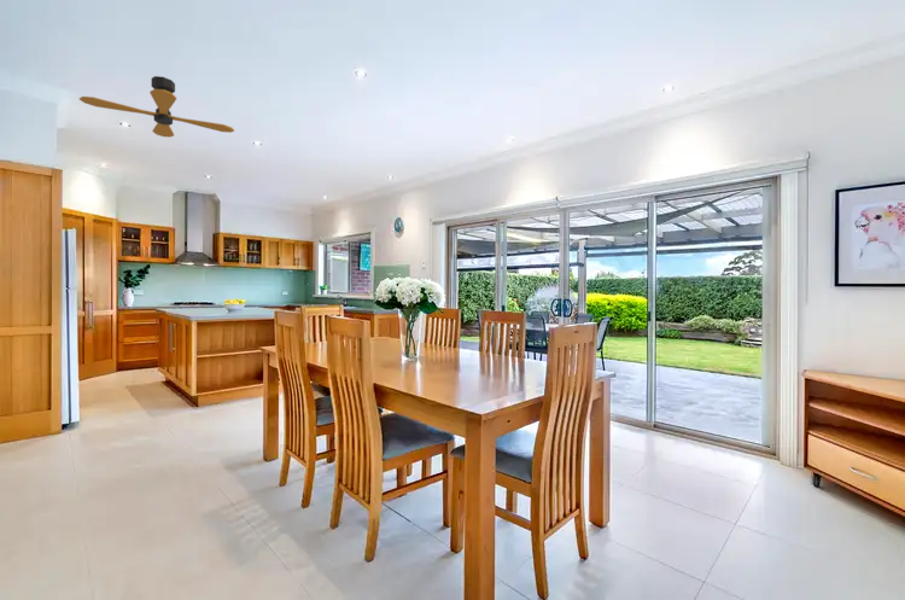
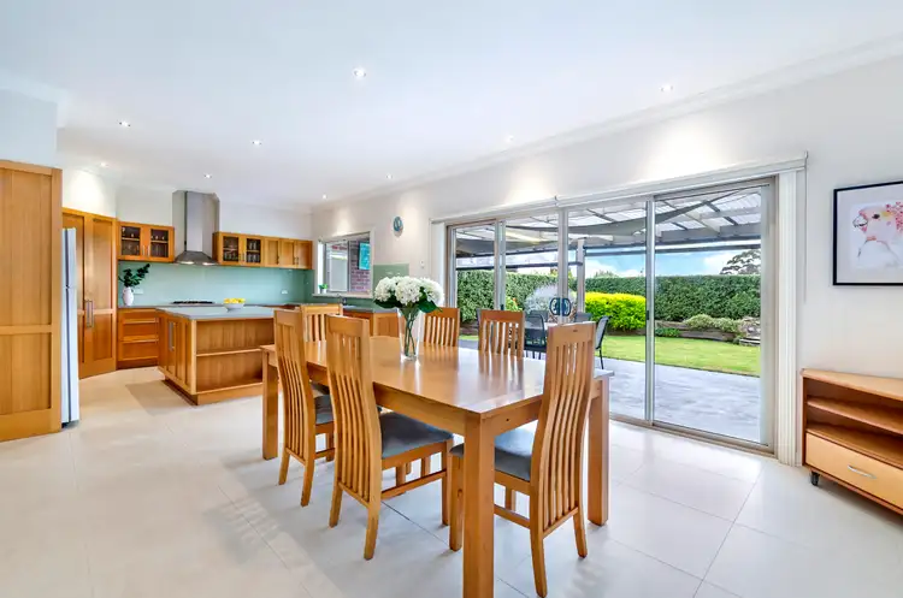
- ceiling fan (163, 101)
